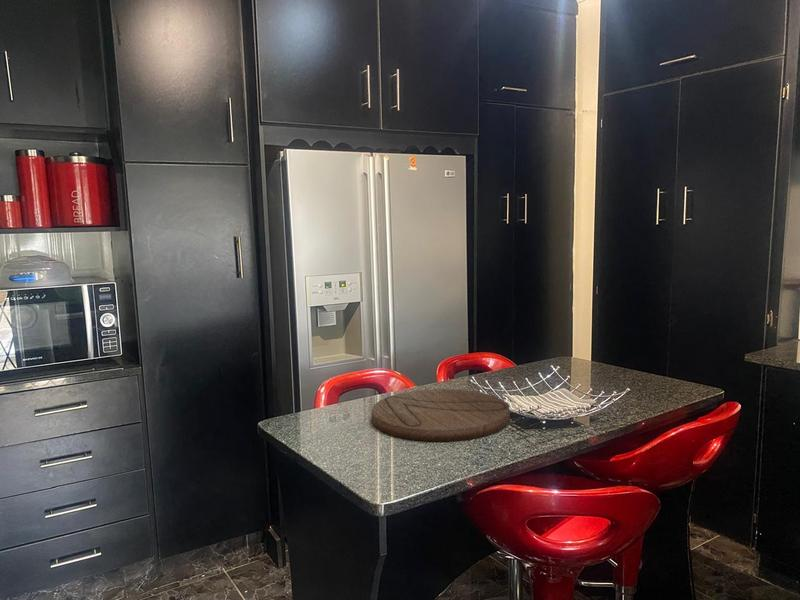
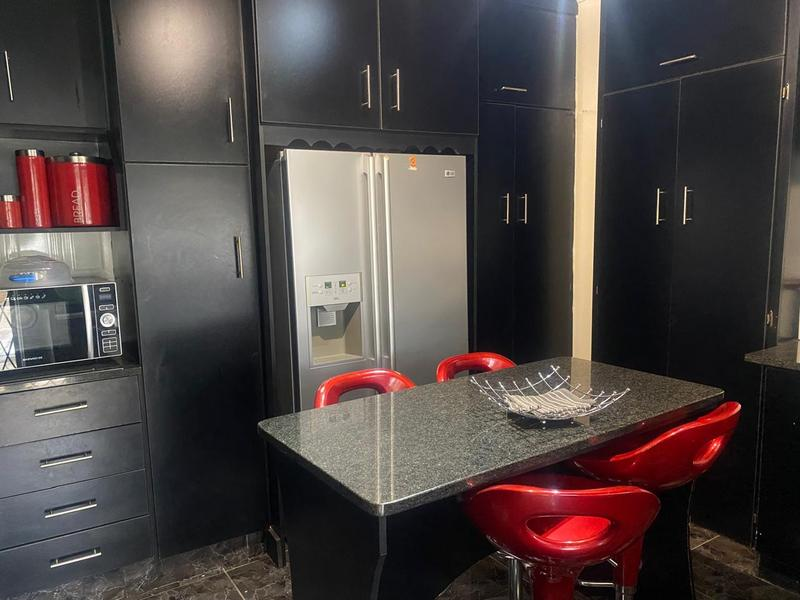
- cutting board (440, 412)
